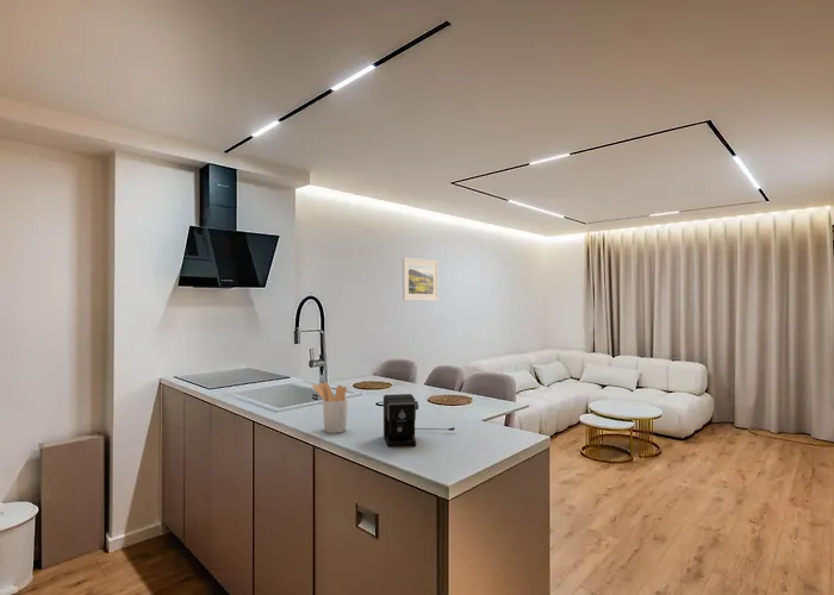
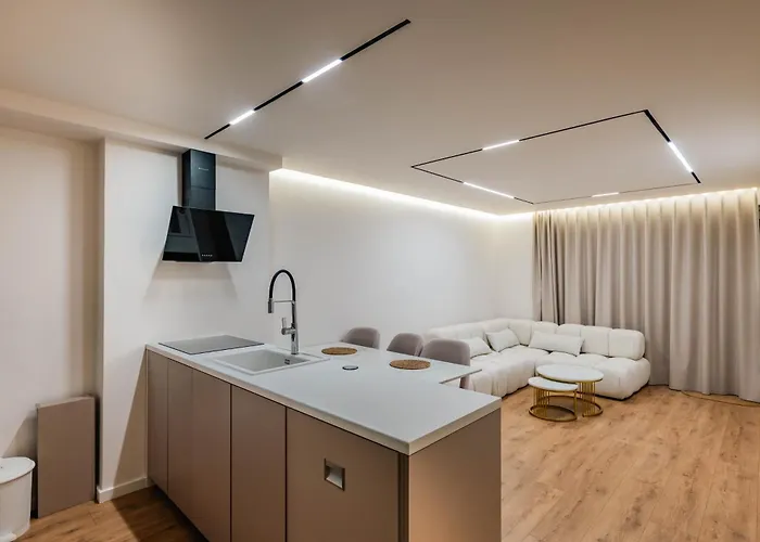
- coffee maker (415, 418)
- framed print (421, 280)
- utensil holder (330, 406)
